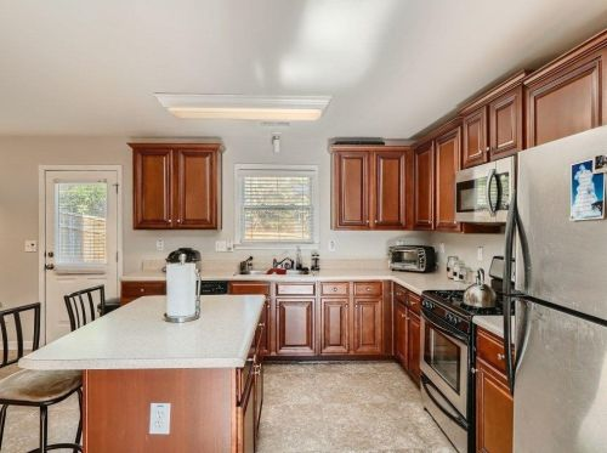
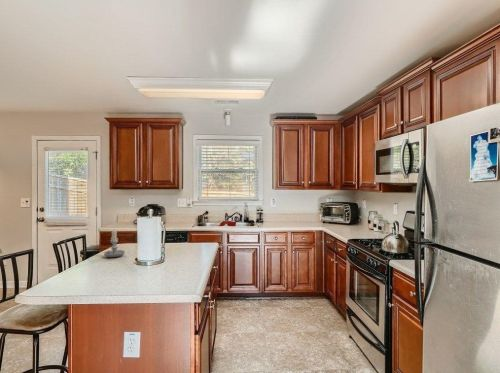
+ candle (114, 242)
